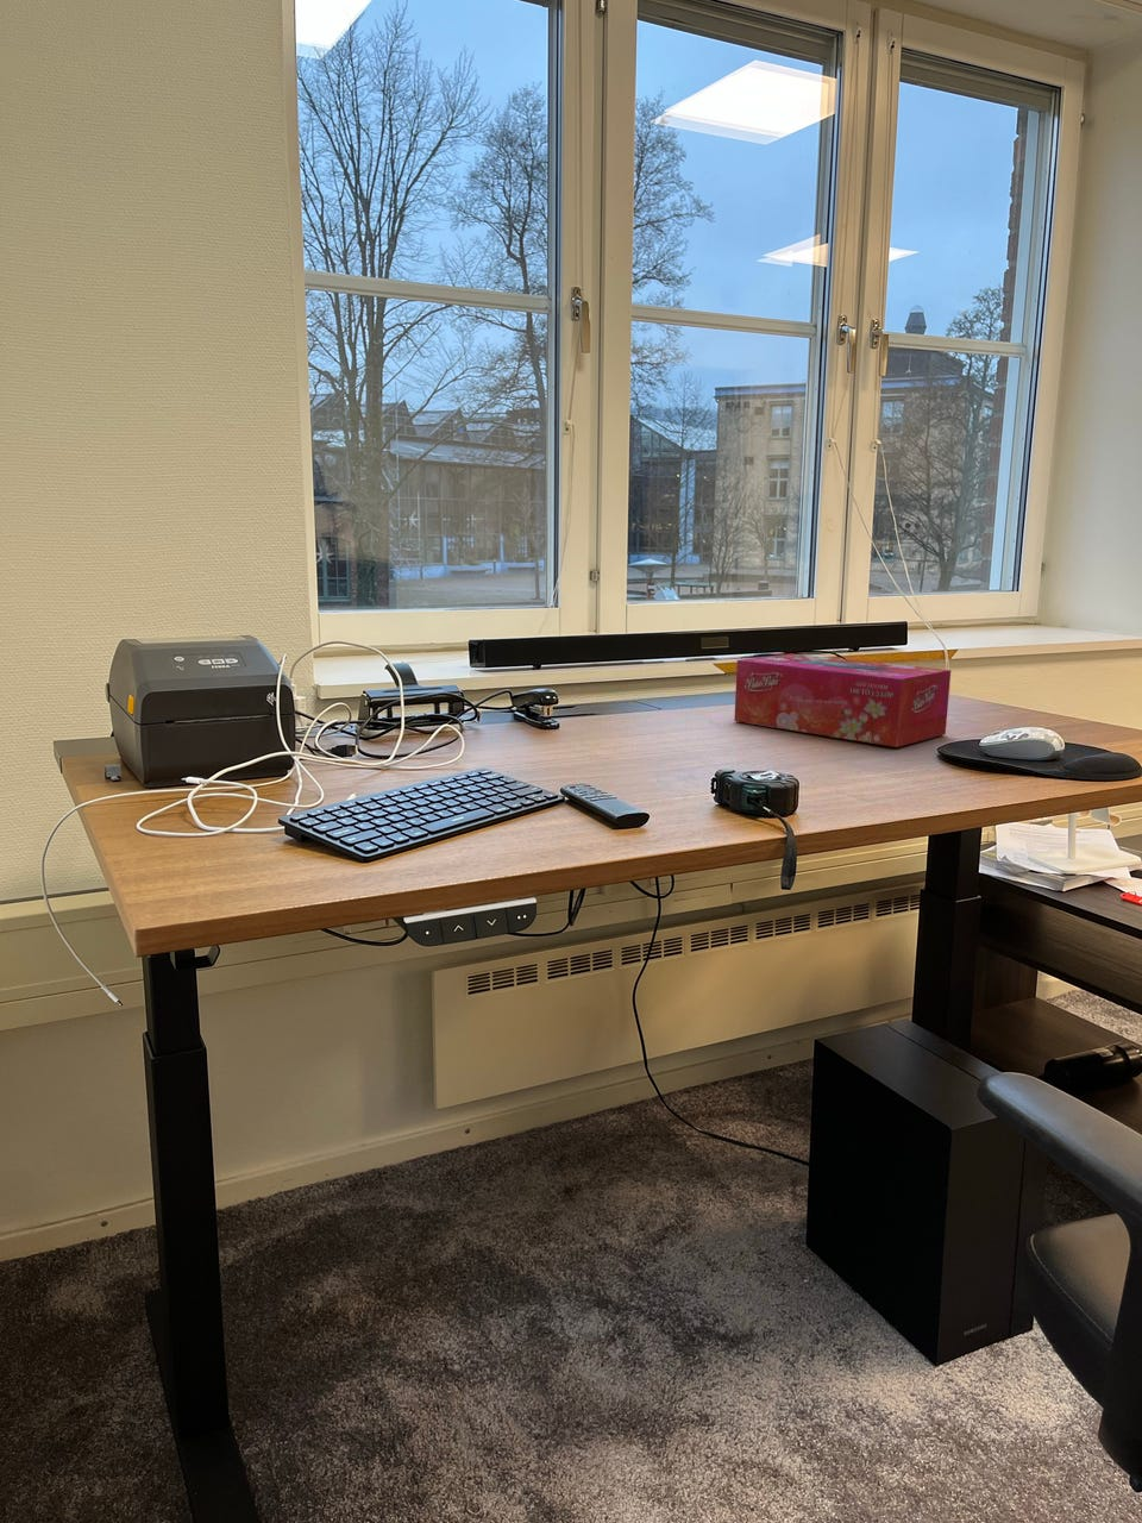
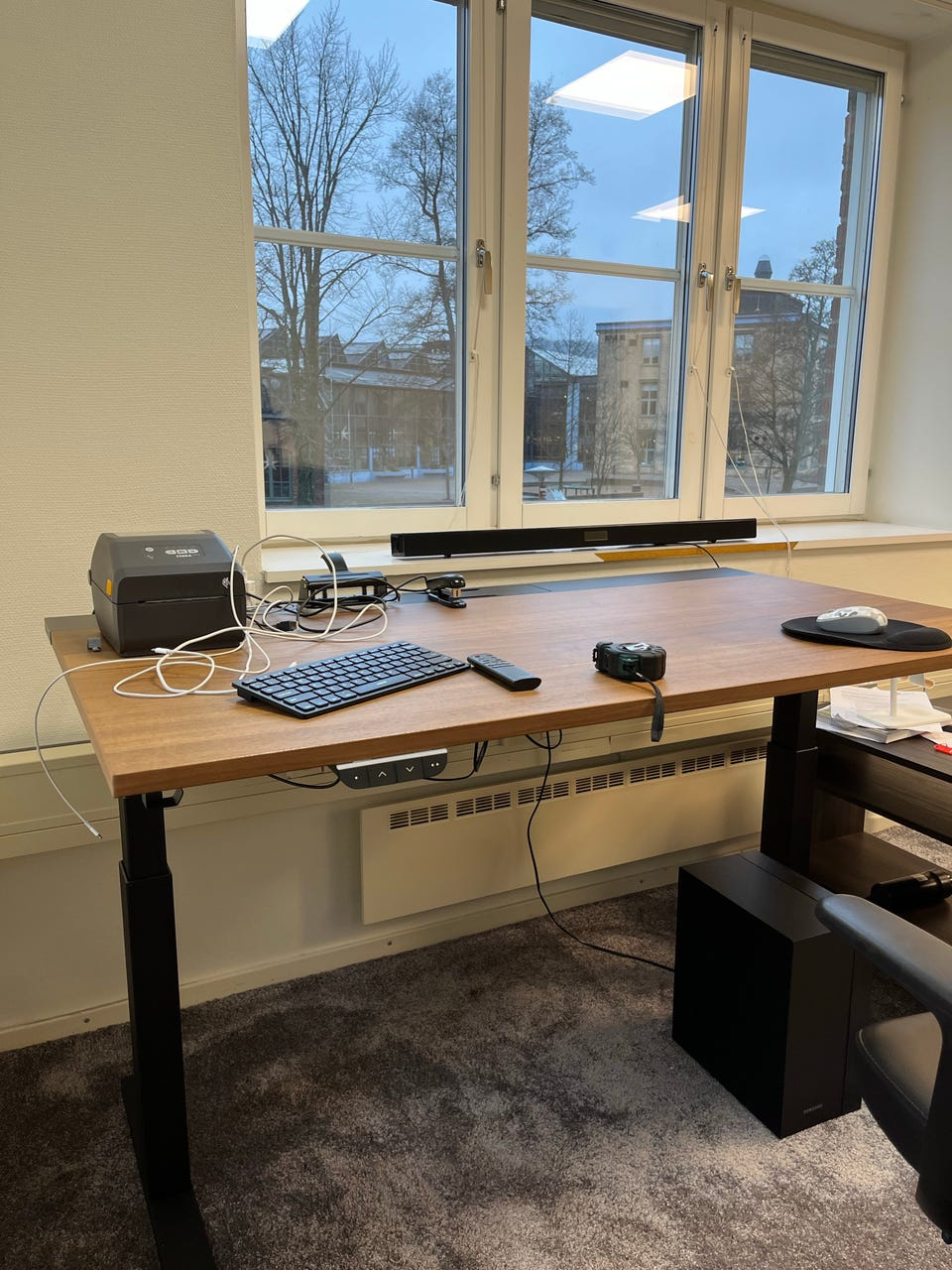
- tissue box (839, 696)
